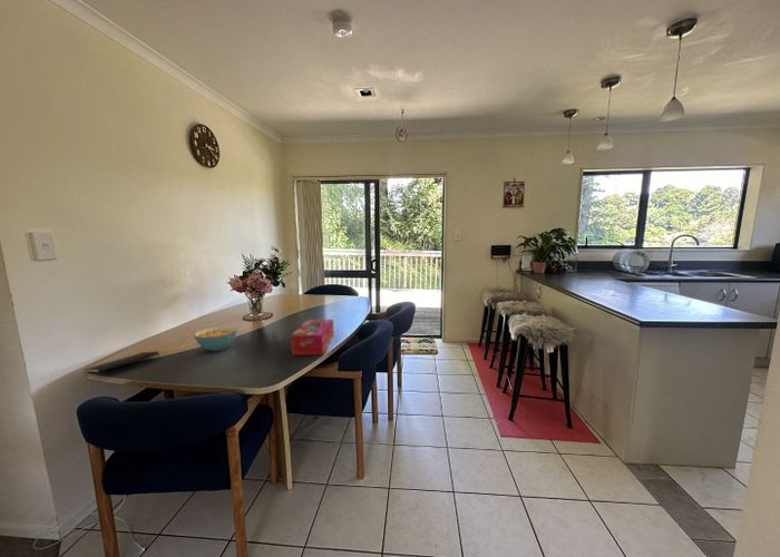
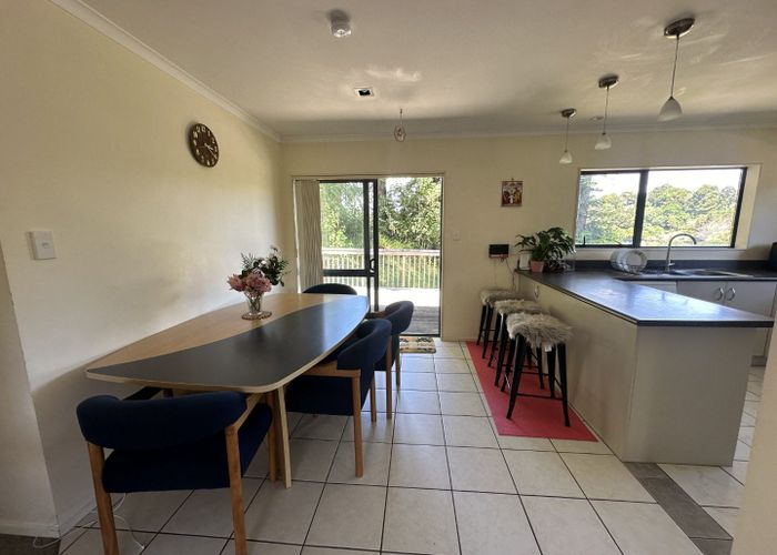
- cereal bowl (216, 340)
- tissue box (314, 335)
- notepad (123, 361)
